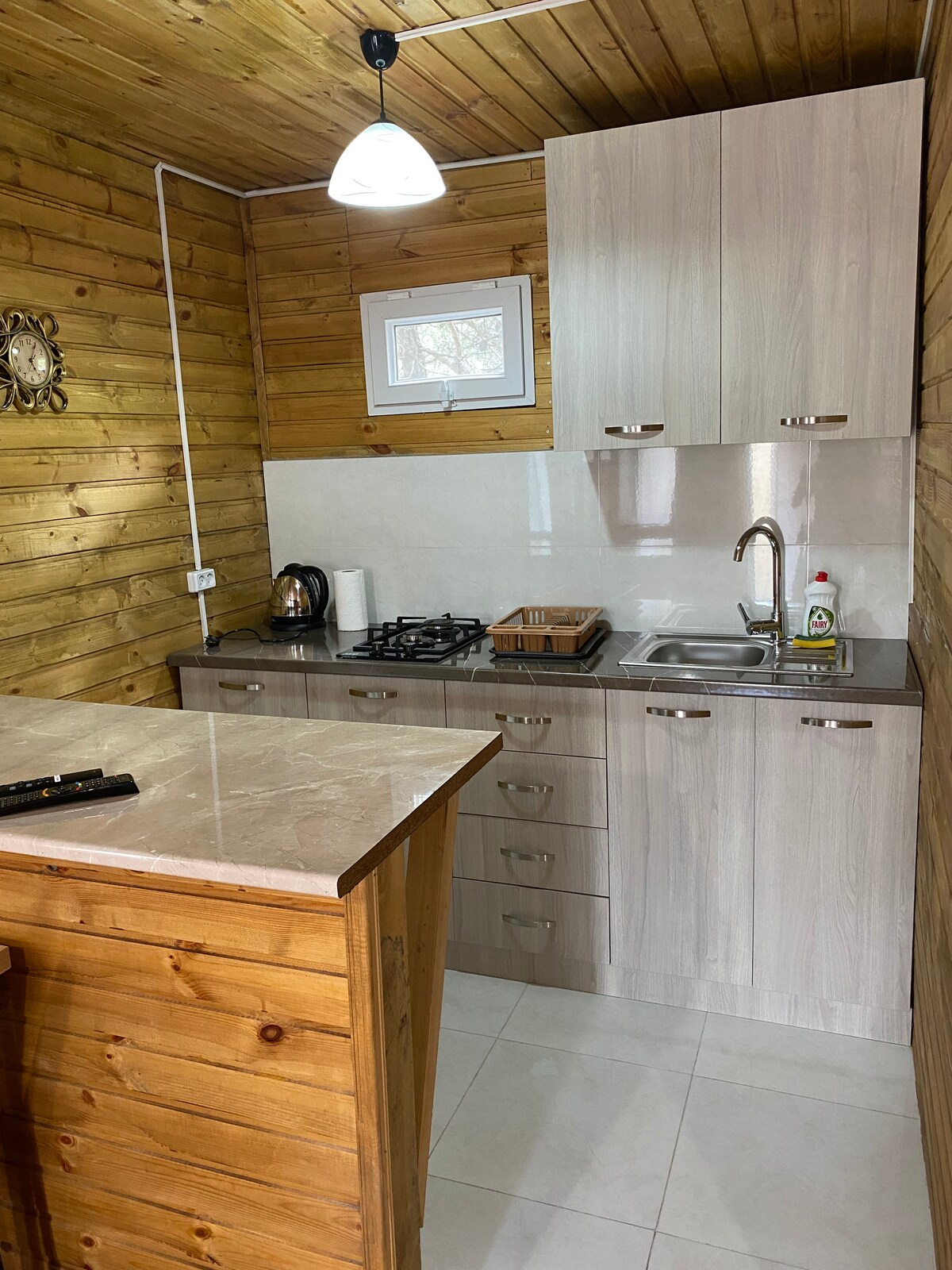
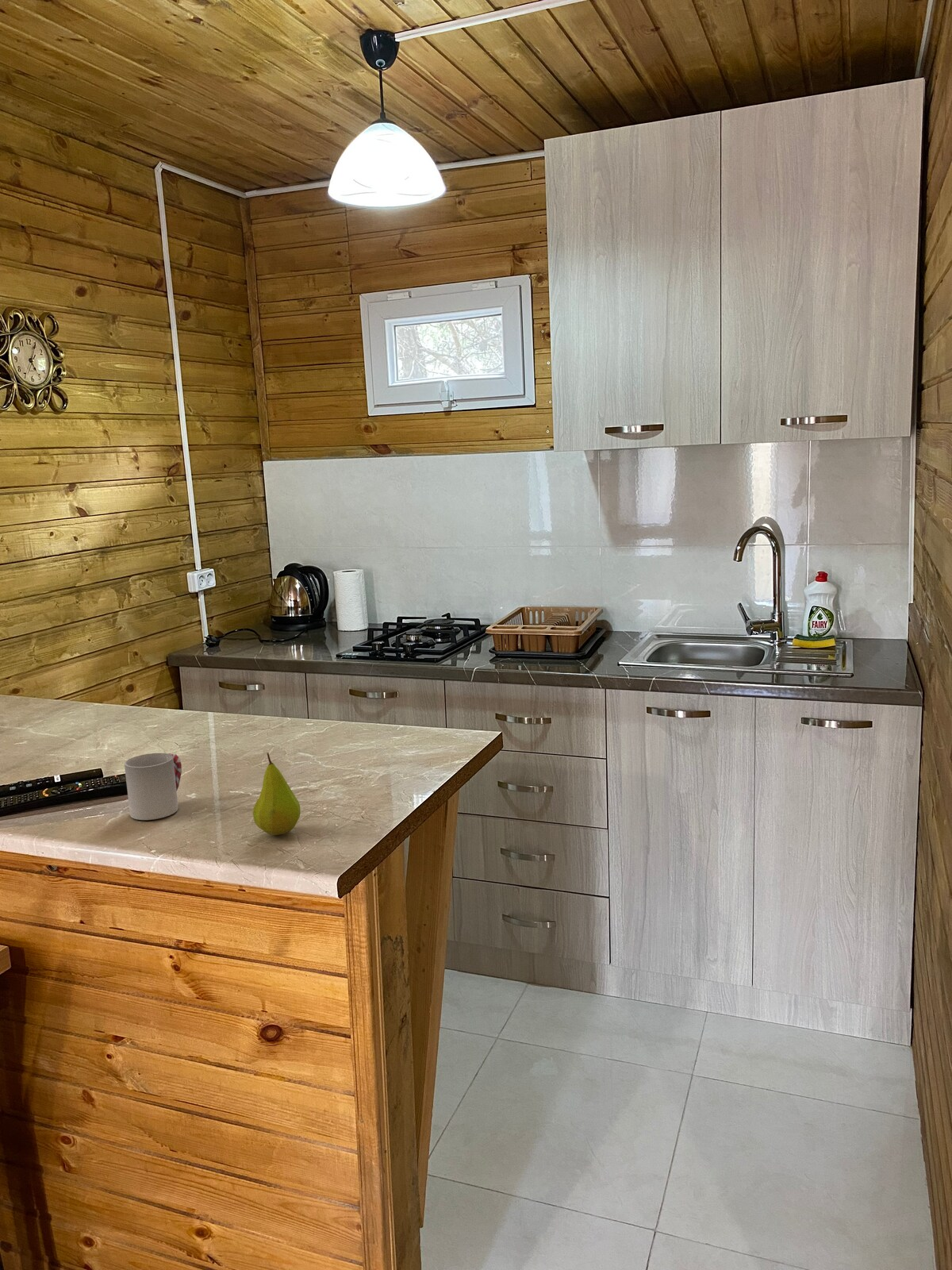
+ fruit (275, 792)
+ cup (158, 783)
